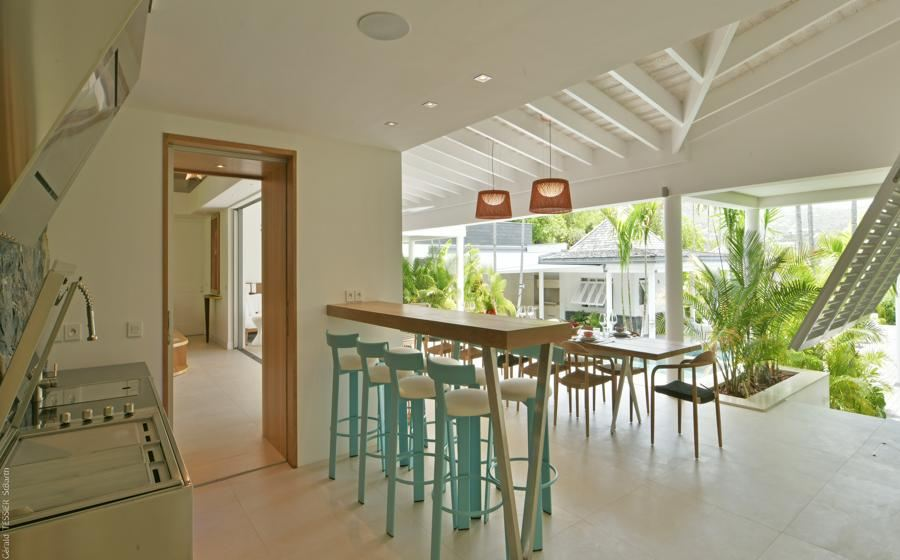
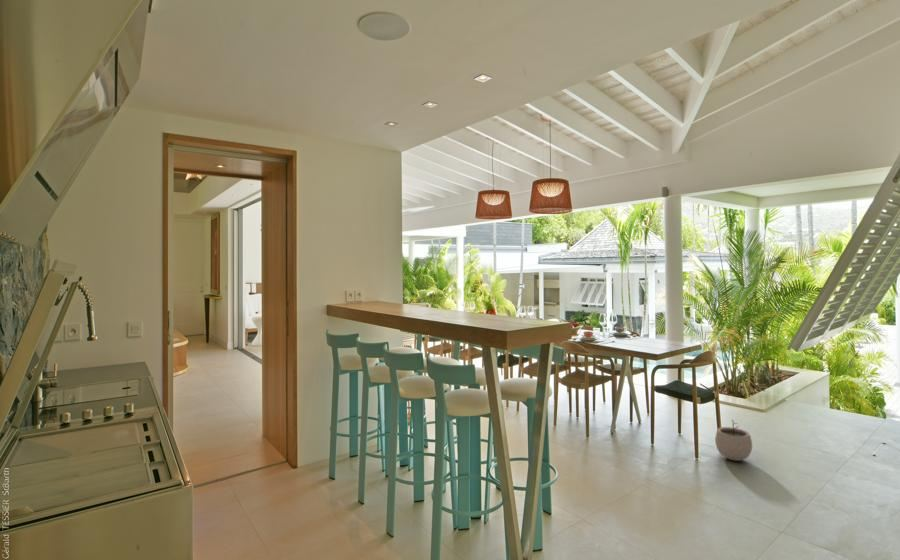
+ plant pot (733, 439)
